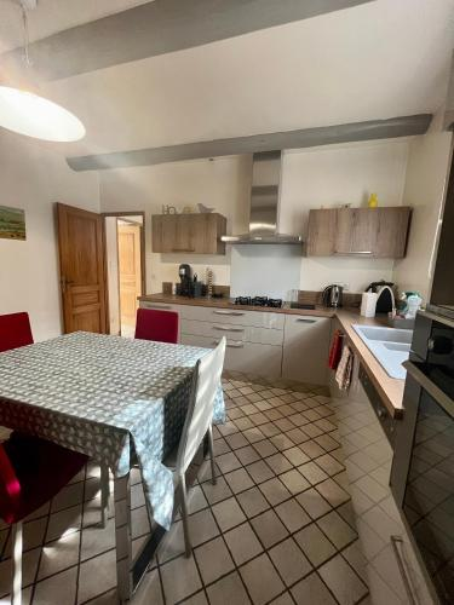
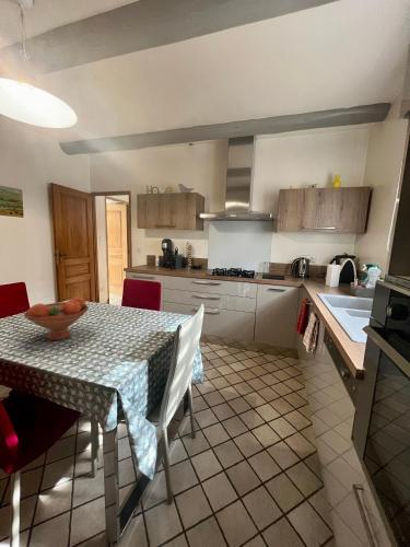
+ fruit bowl (58, 317)
